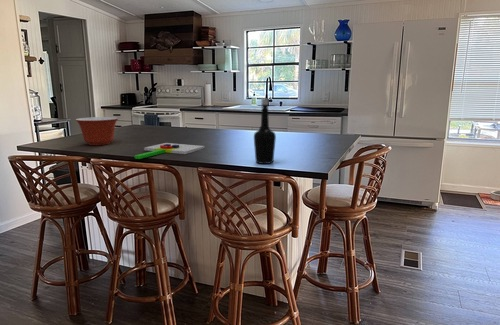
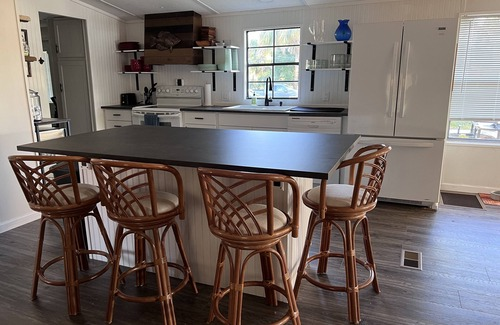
- chopping board (163, 149)
- bottle (264, 131)
- mixing bowl (98, 131)
